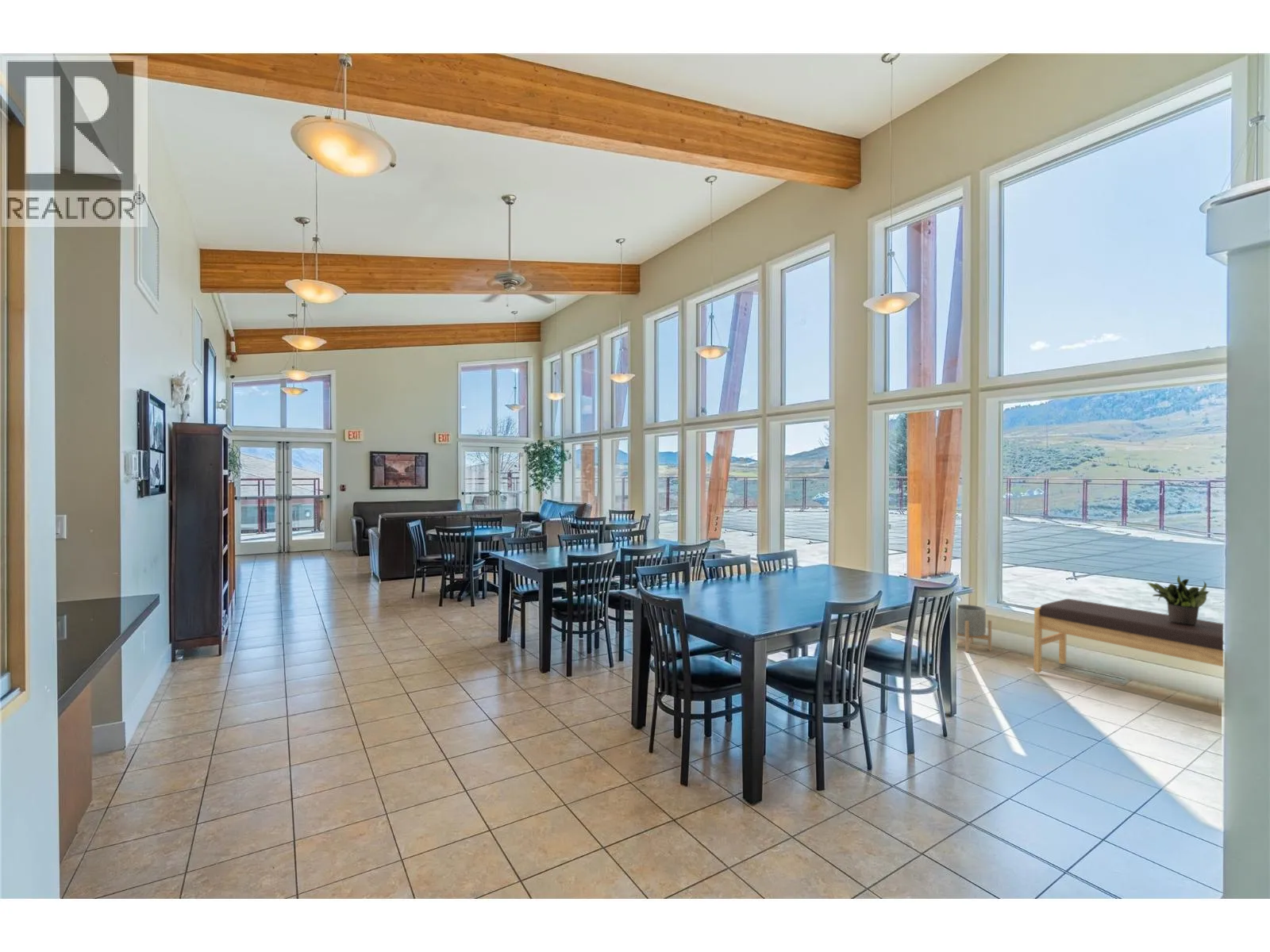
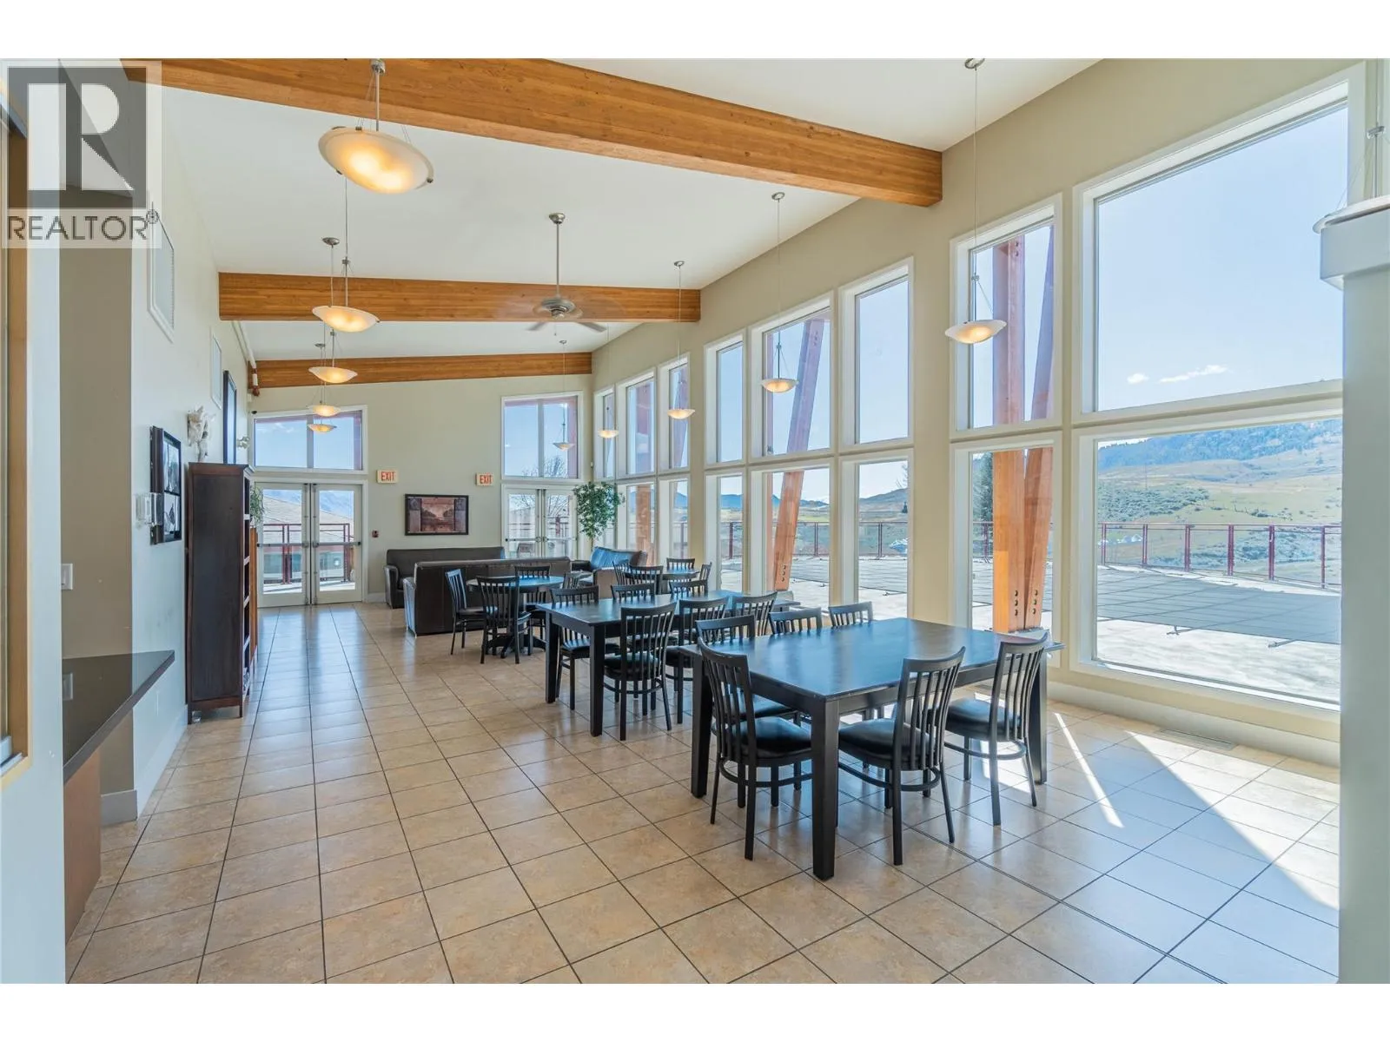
- potted plant (1176, 597)
- bench (1155, 652)
- planter (969, 627)
